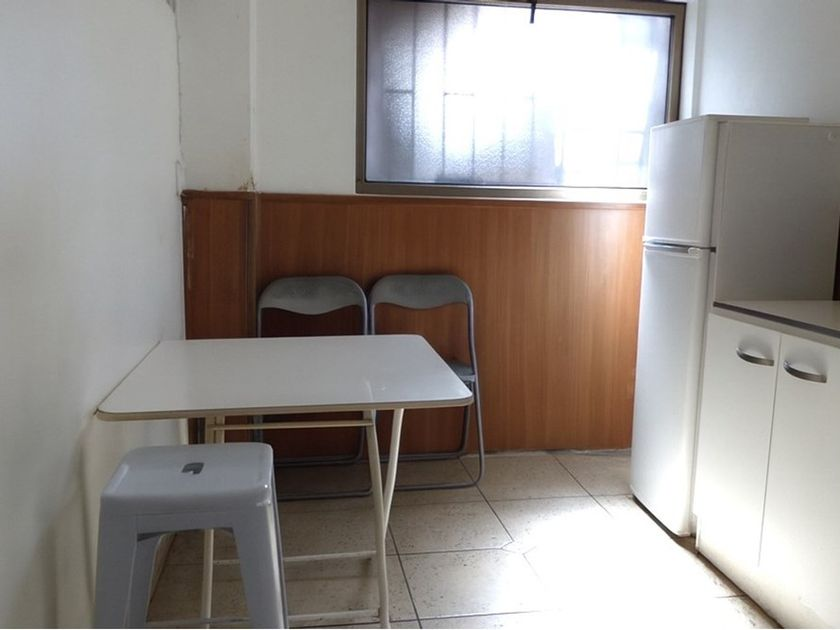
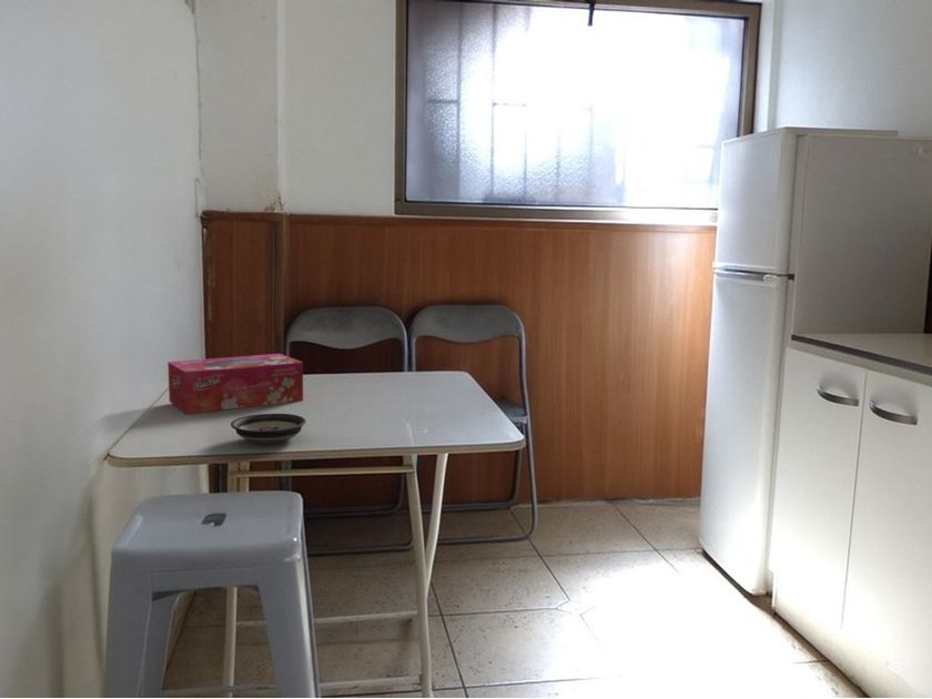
+ saucer (269, 429)
+ tissue box (236, 382)
